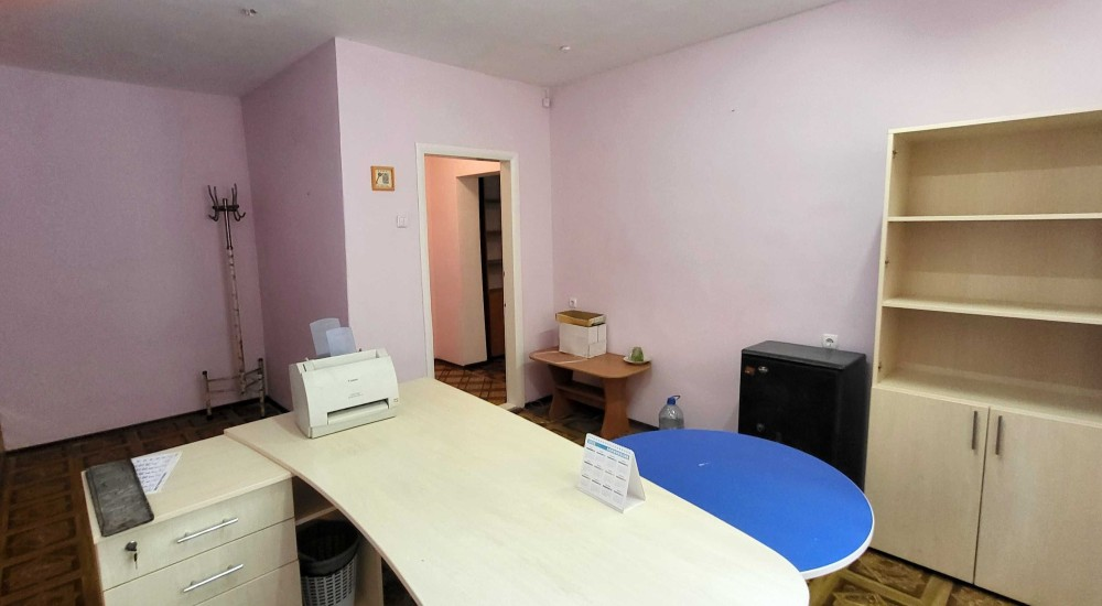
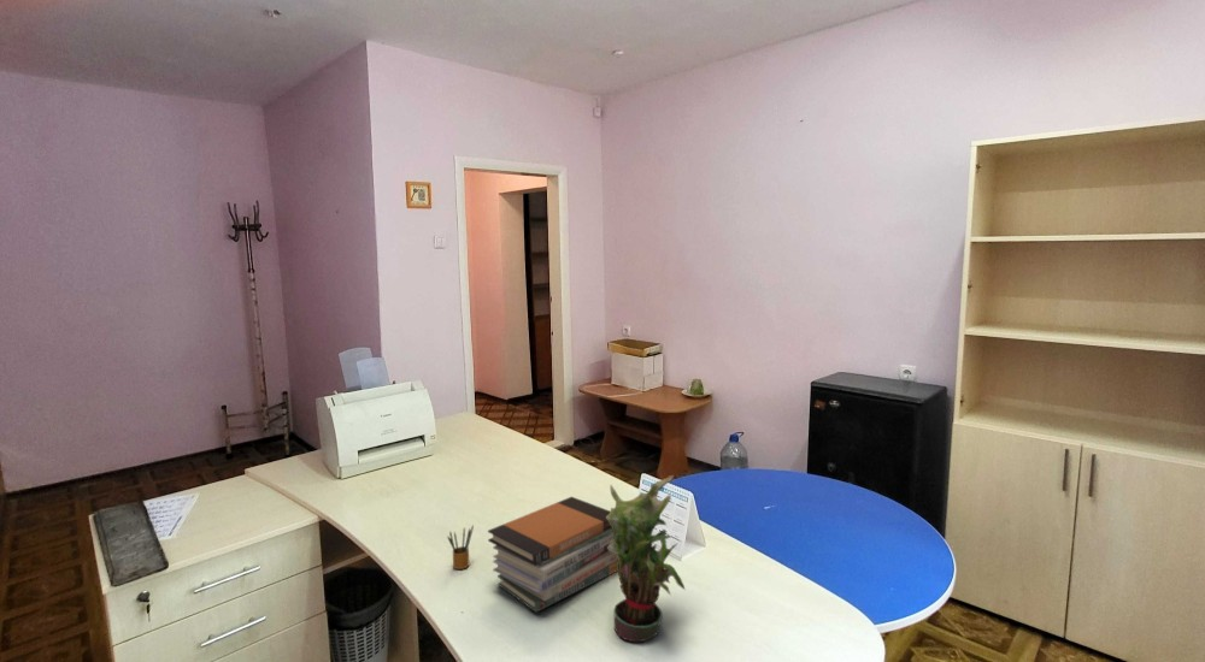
+ pencil box (459, 546)
+ potted plant (647, 555)
+ book stack (556, 550)
